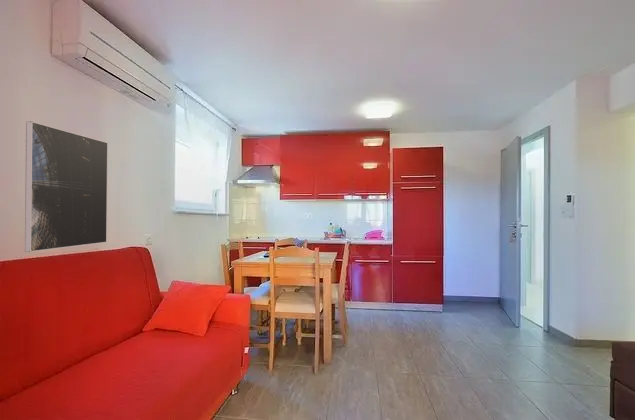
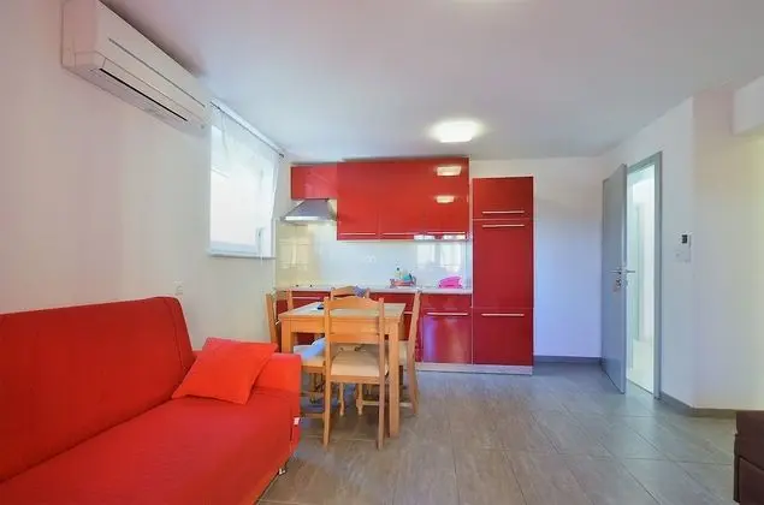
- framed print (71, 189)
